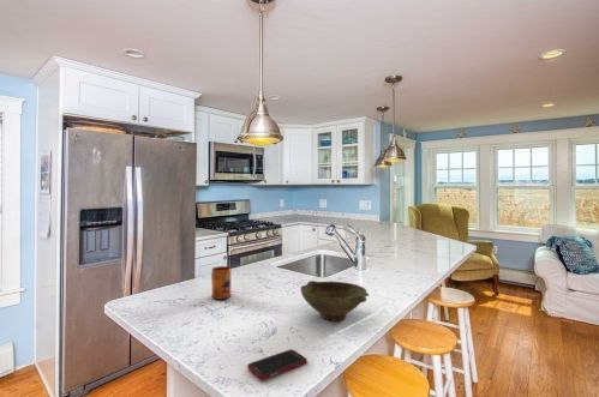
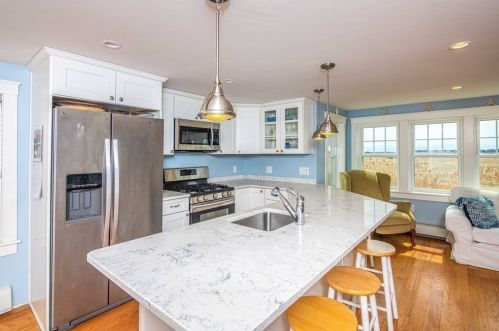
- cell phone (277, 363)
- mug (218, 281)
- bowl (333, 302)
